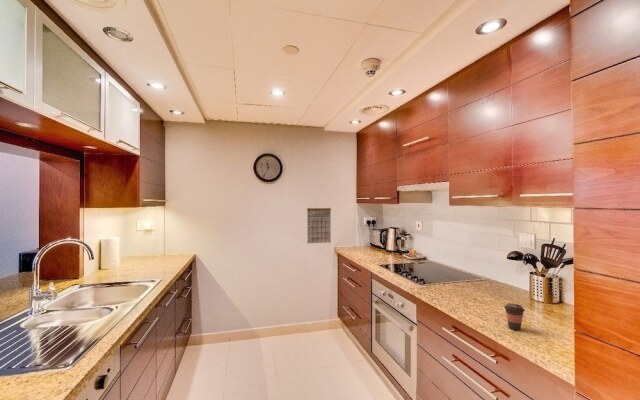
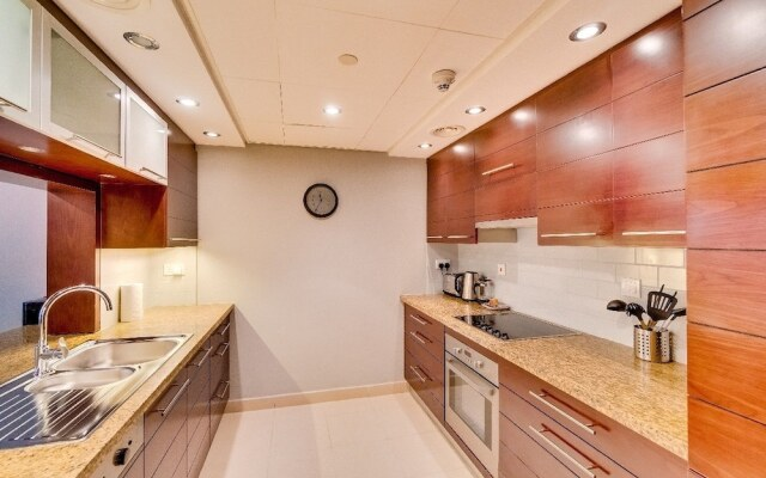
- calendar (319, 221)
- coffee cup (514, 316)
